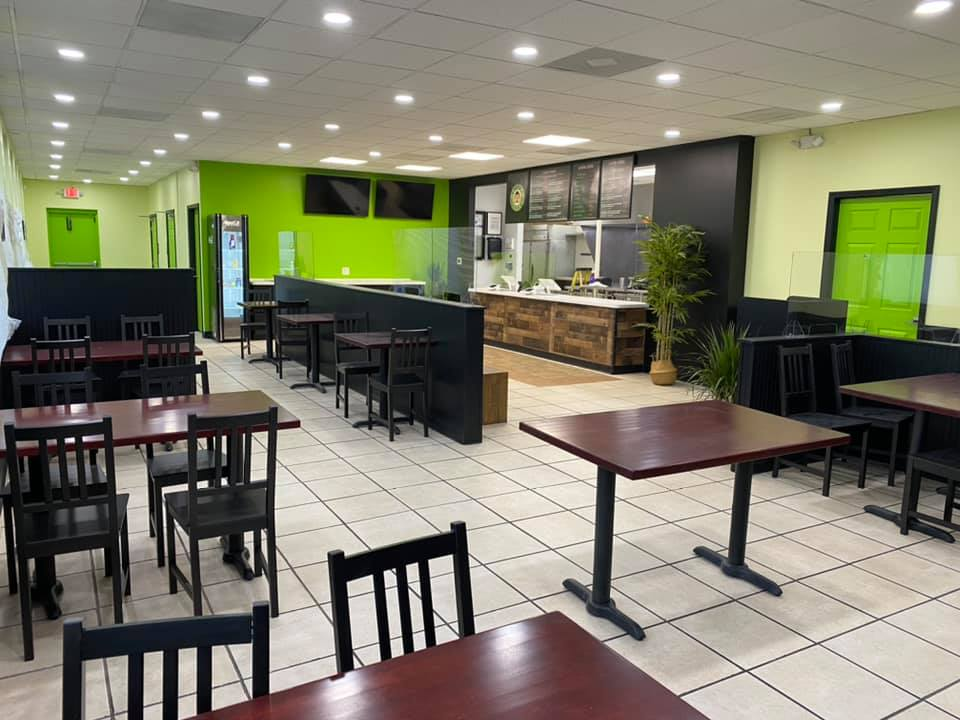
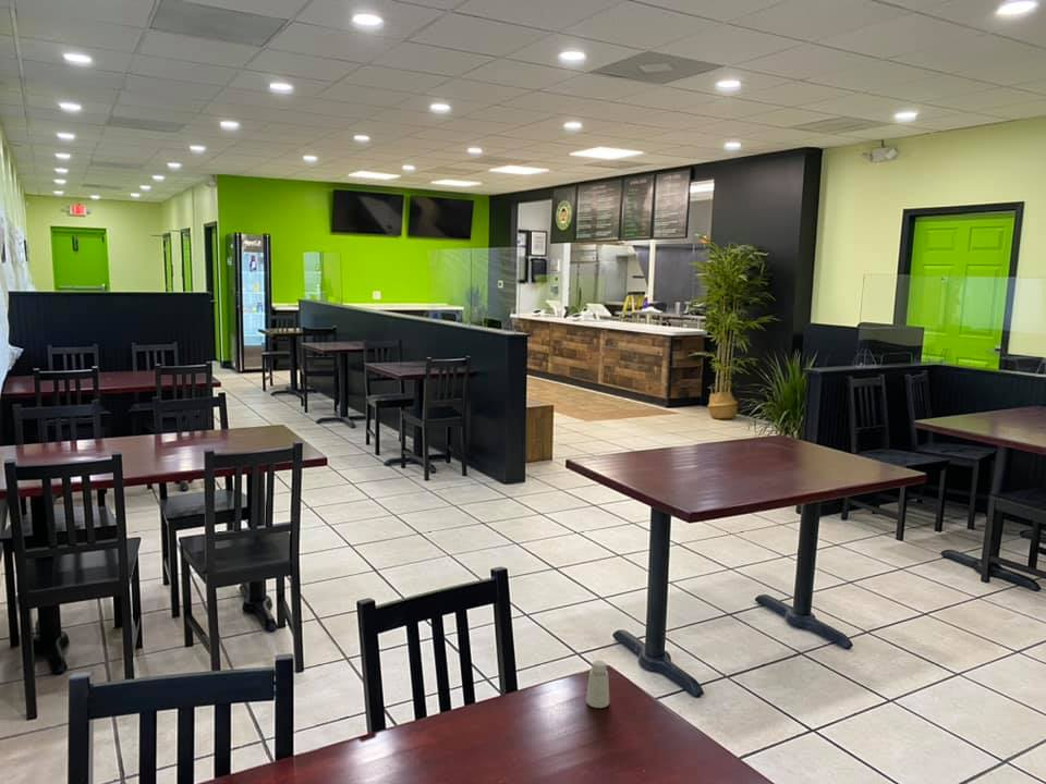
+ saltshaker (598, 682)
